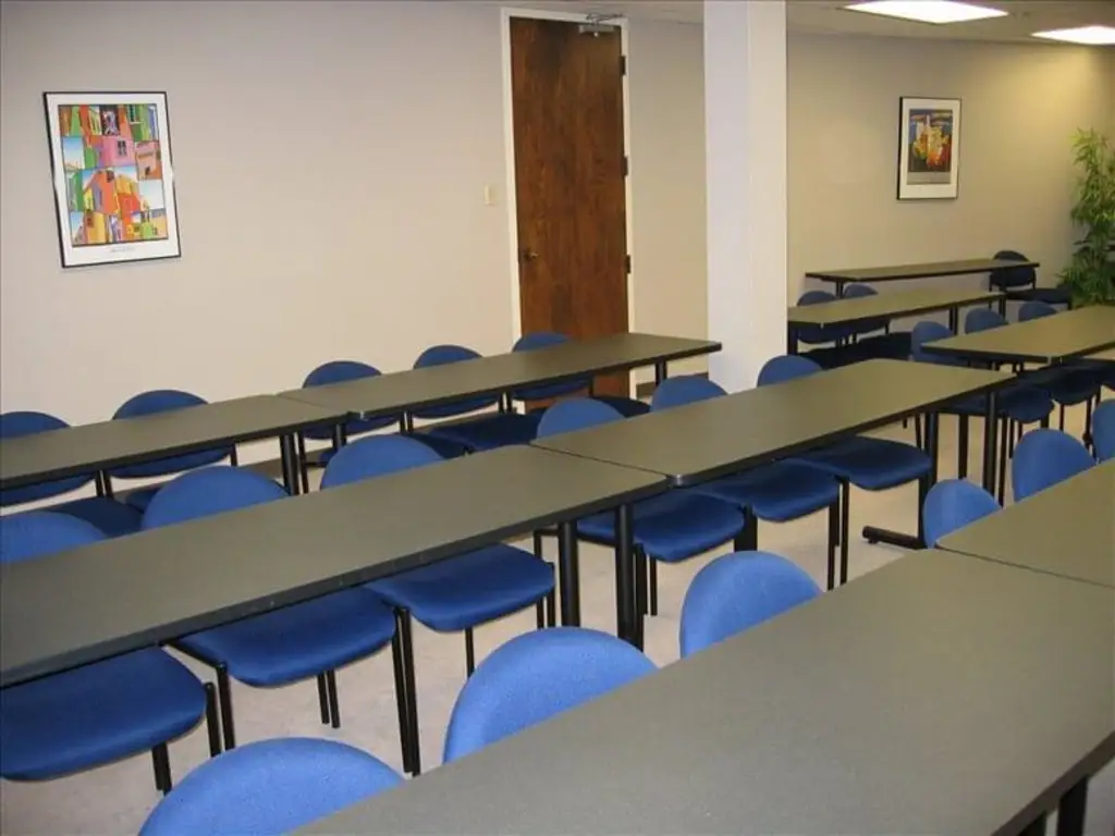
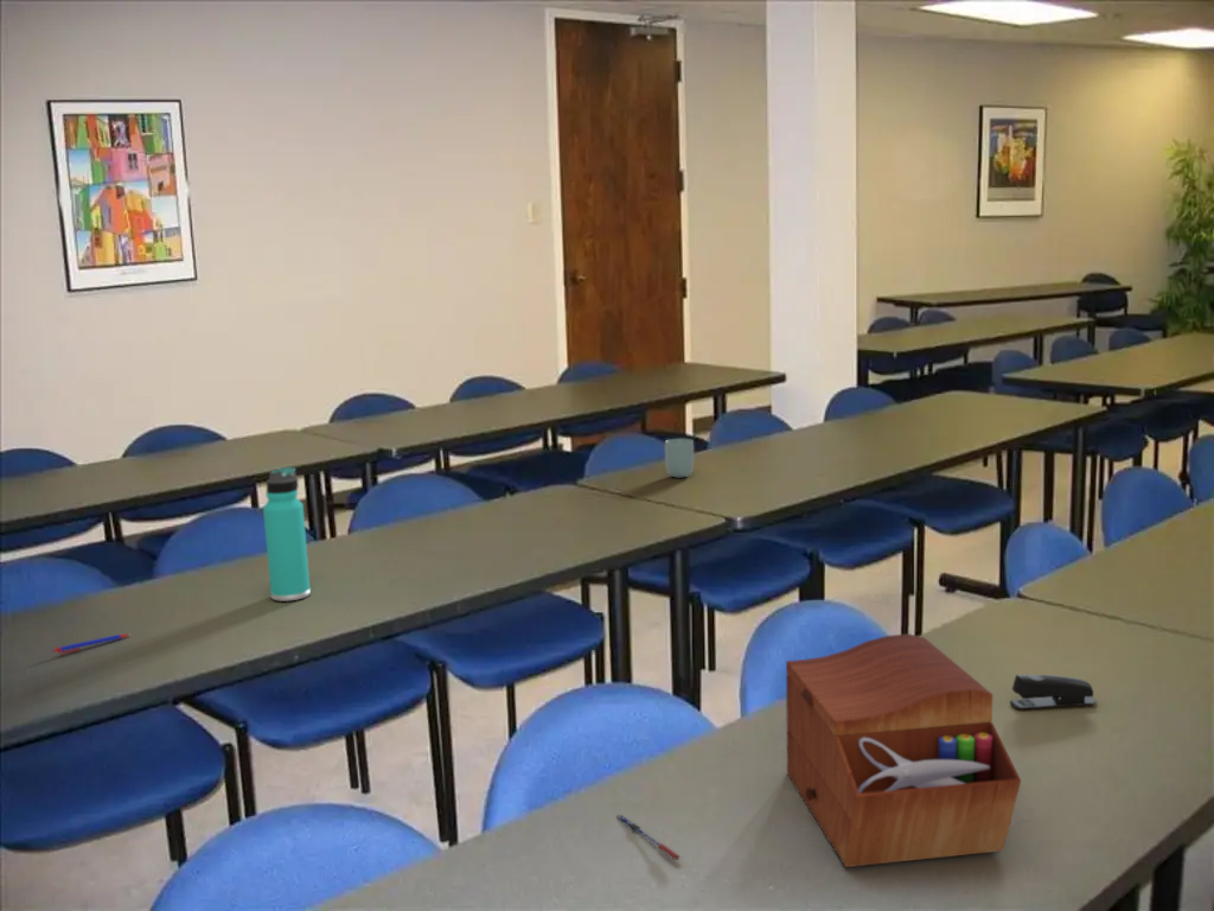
+ stapler (1053, 688)
+ pen (92, 642)
+ cup (679, 458)
+ sewing box (889, 747)
+ thermos bottle (285, 533)
+ pen (646, 834)
